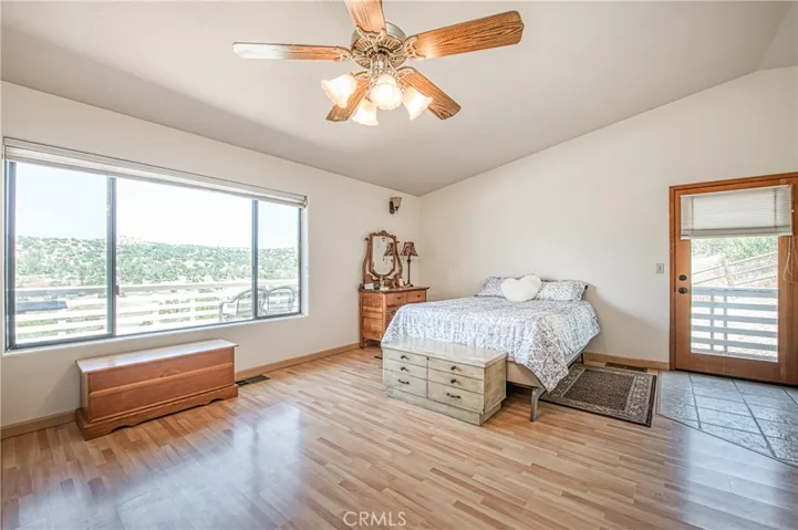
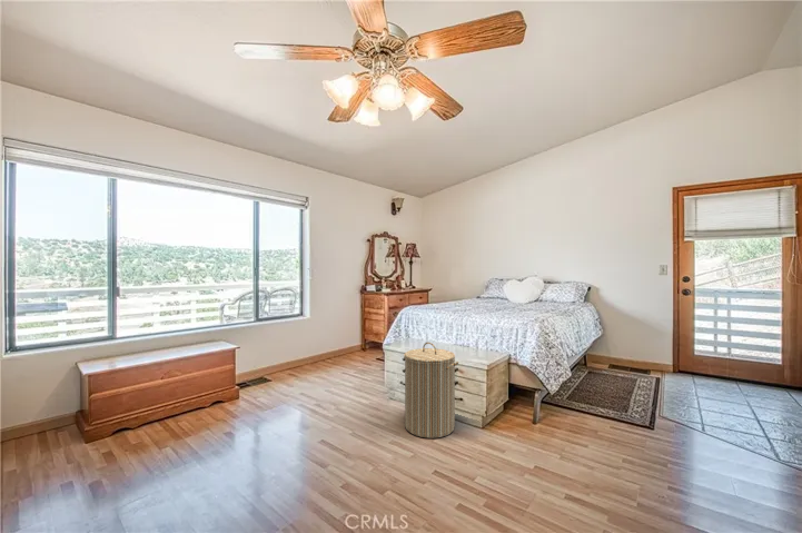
+ laundry hamper (429, 384)
